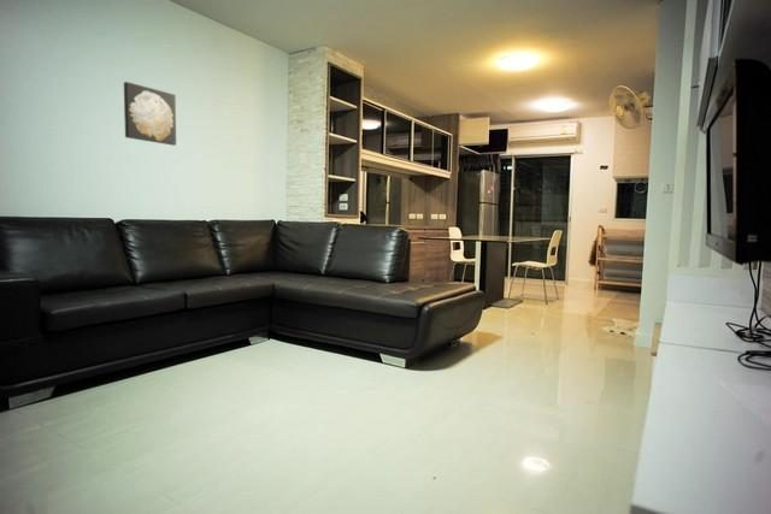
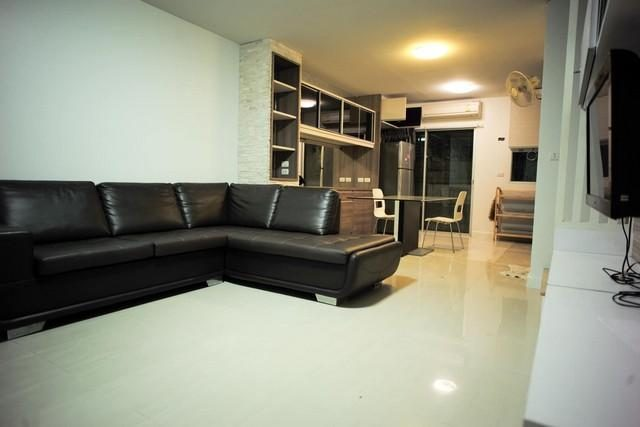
- wall art (151, 114)
